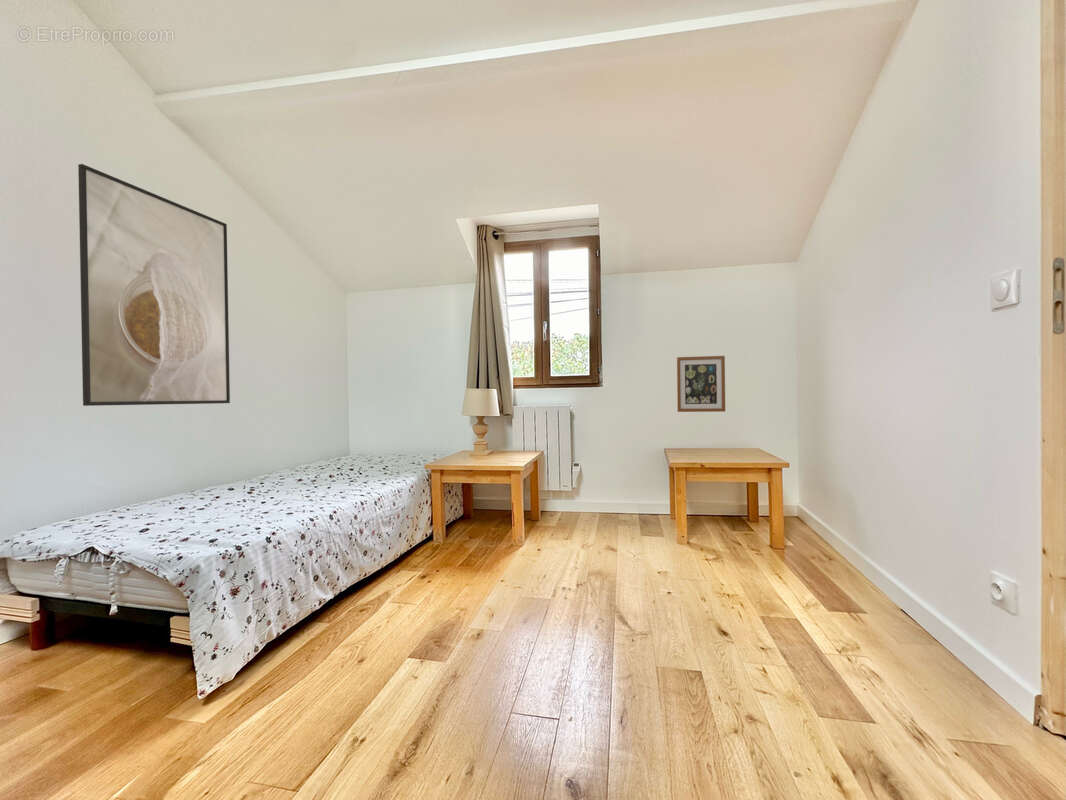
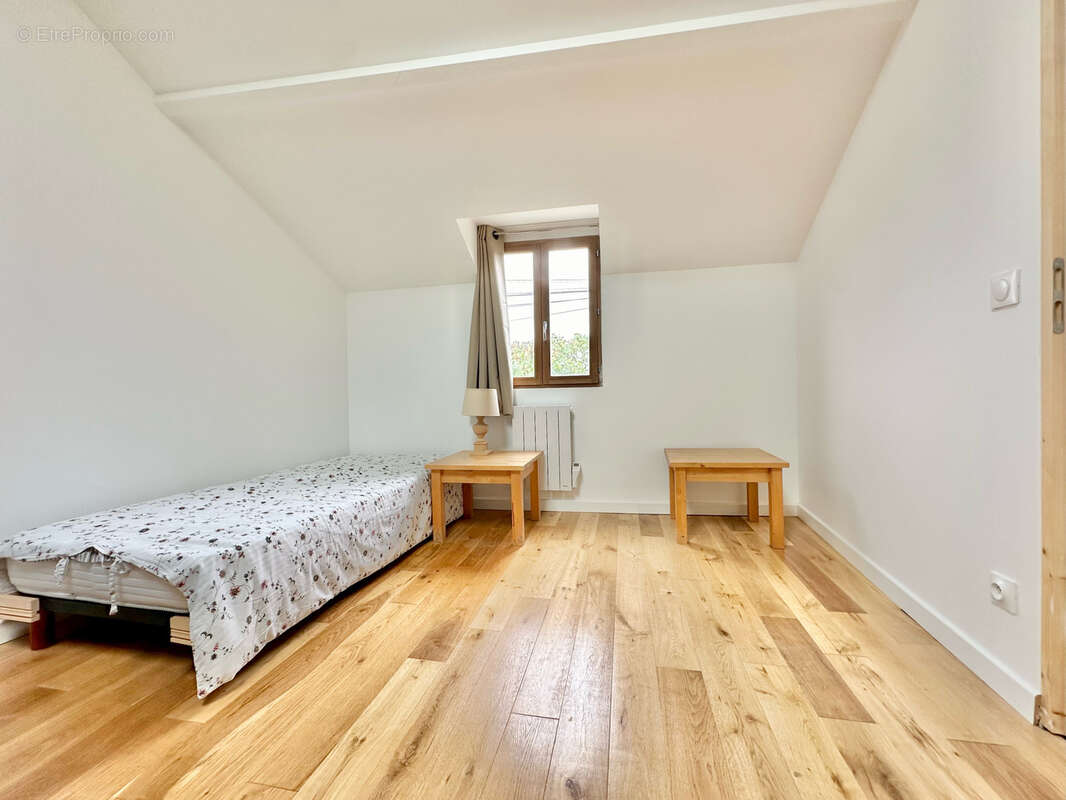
- wall art (700, 384)
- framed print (165, 301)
